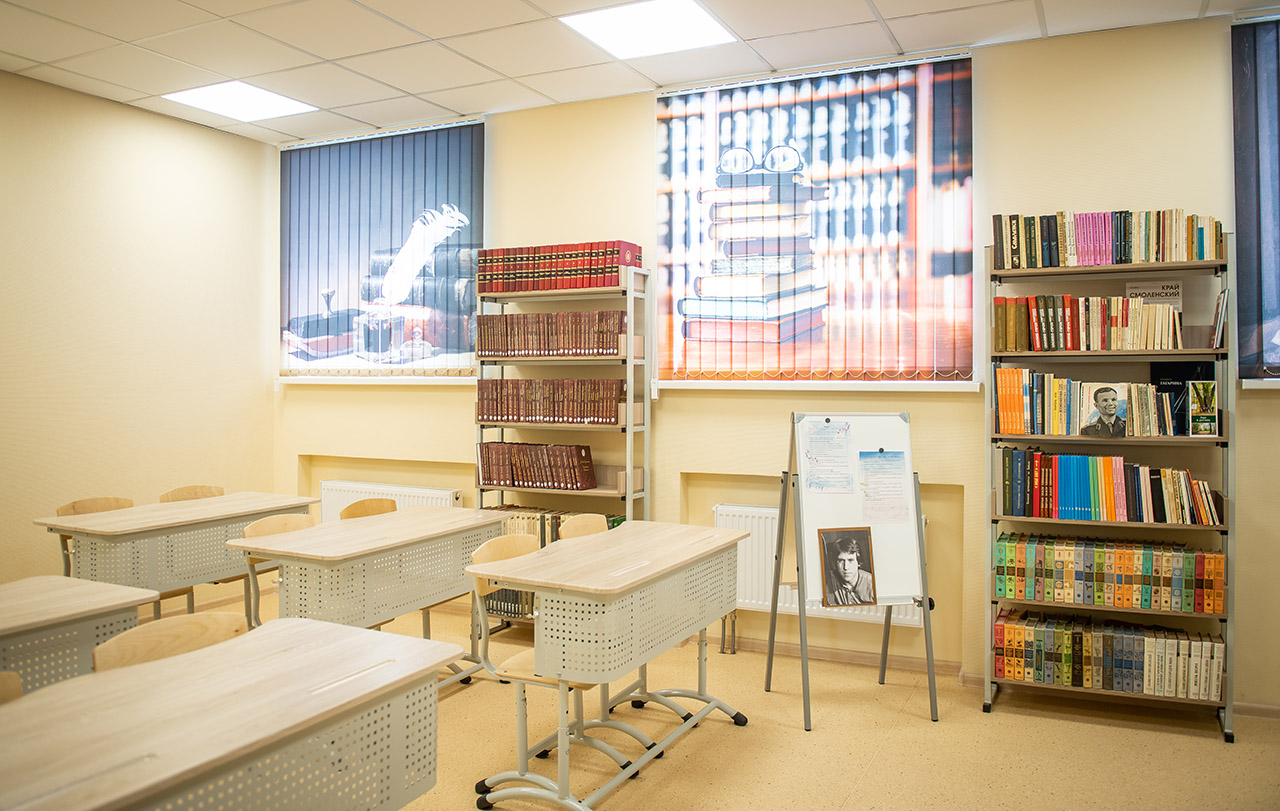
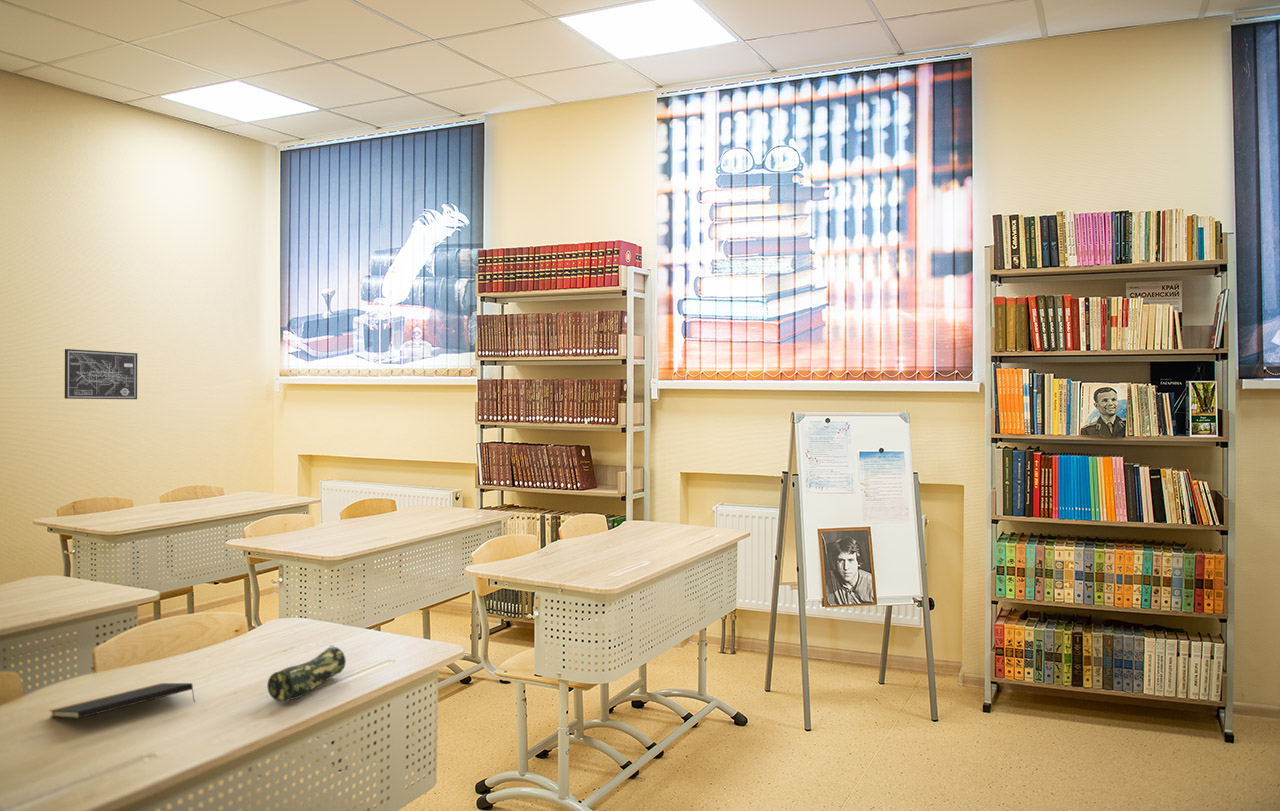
+ pencil case (309, 673)
+ notepad (122, 699)
+ wall art (102, 375)
